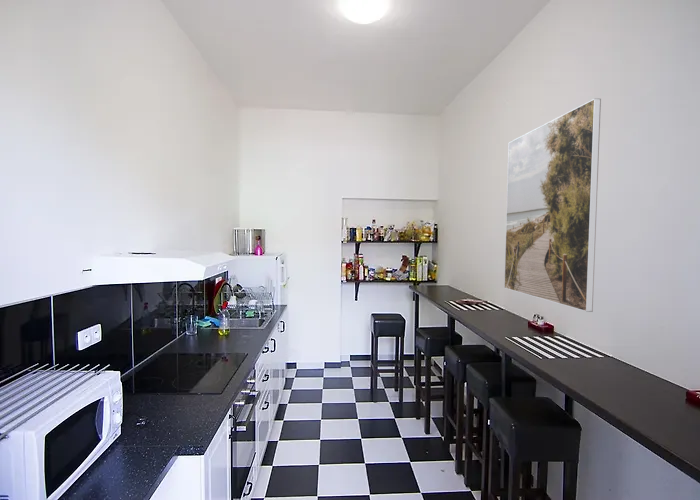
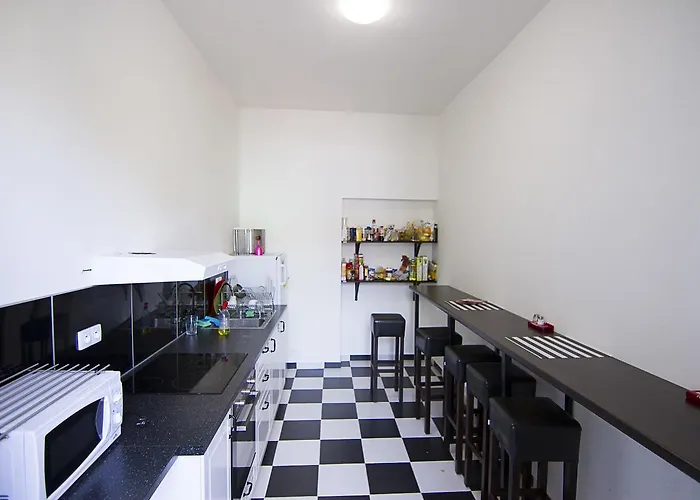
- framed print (543, 212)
